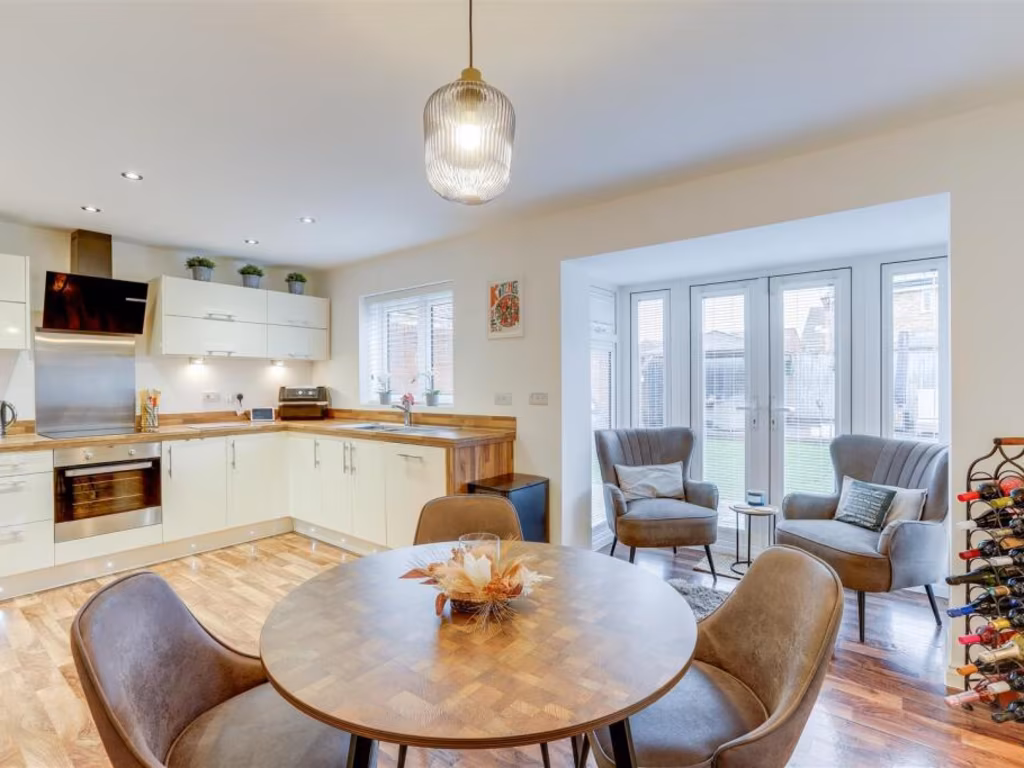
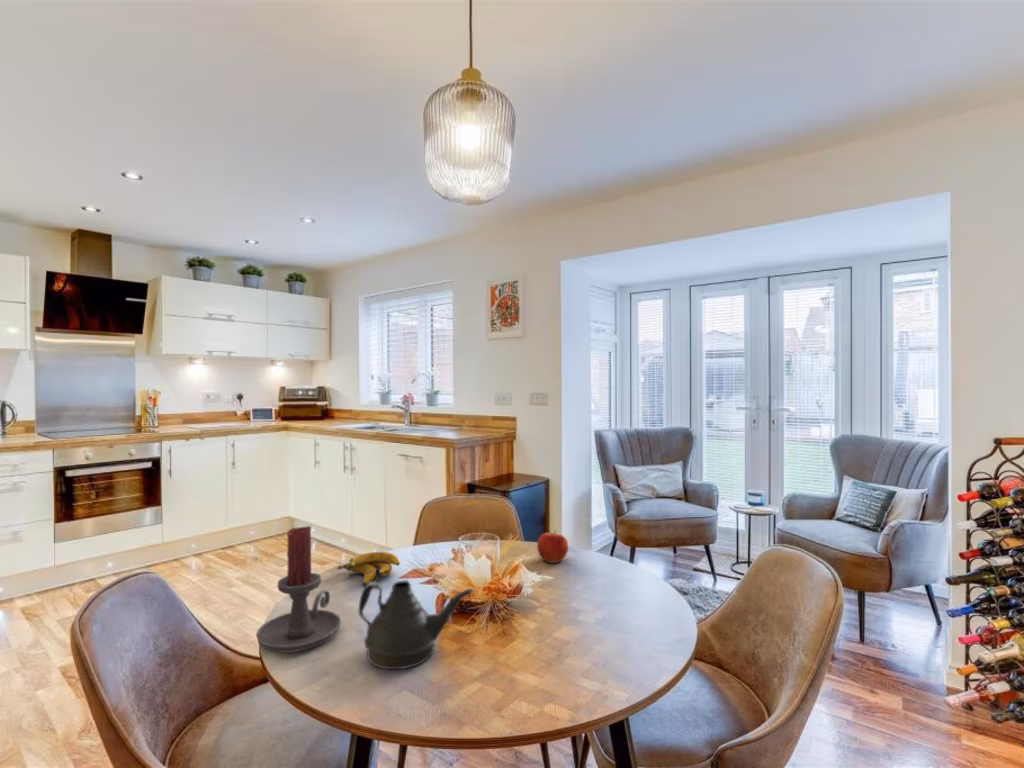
+ teapot (415, 618)
+ apple (552, 545)
+ banana (367, 566)
+ candle holder (305, 577)
